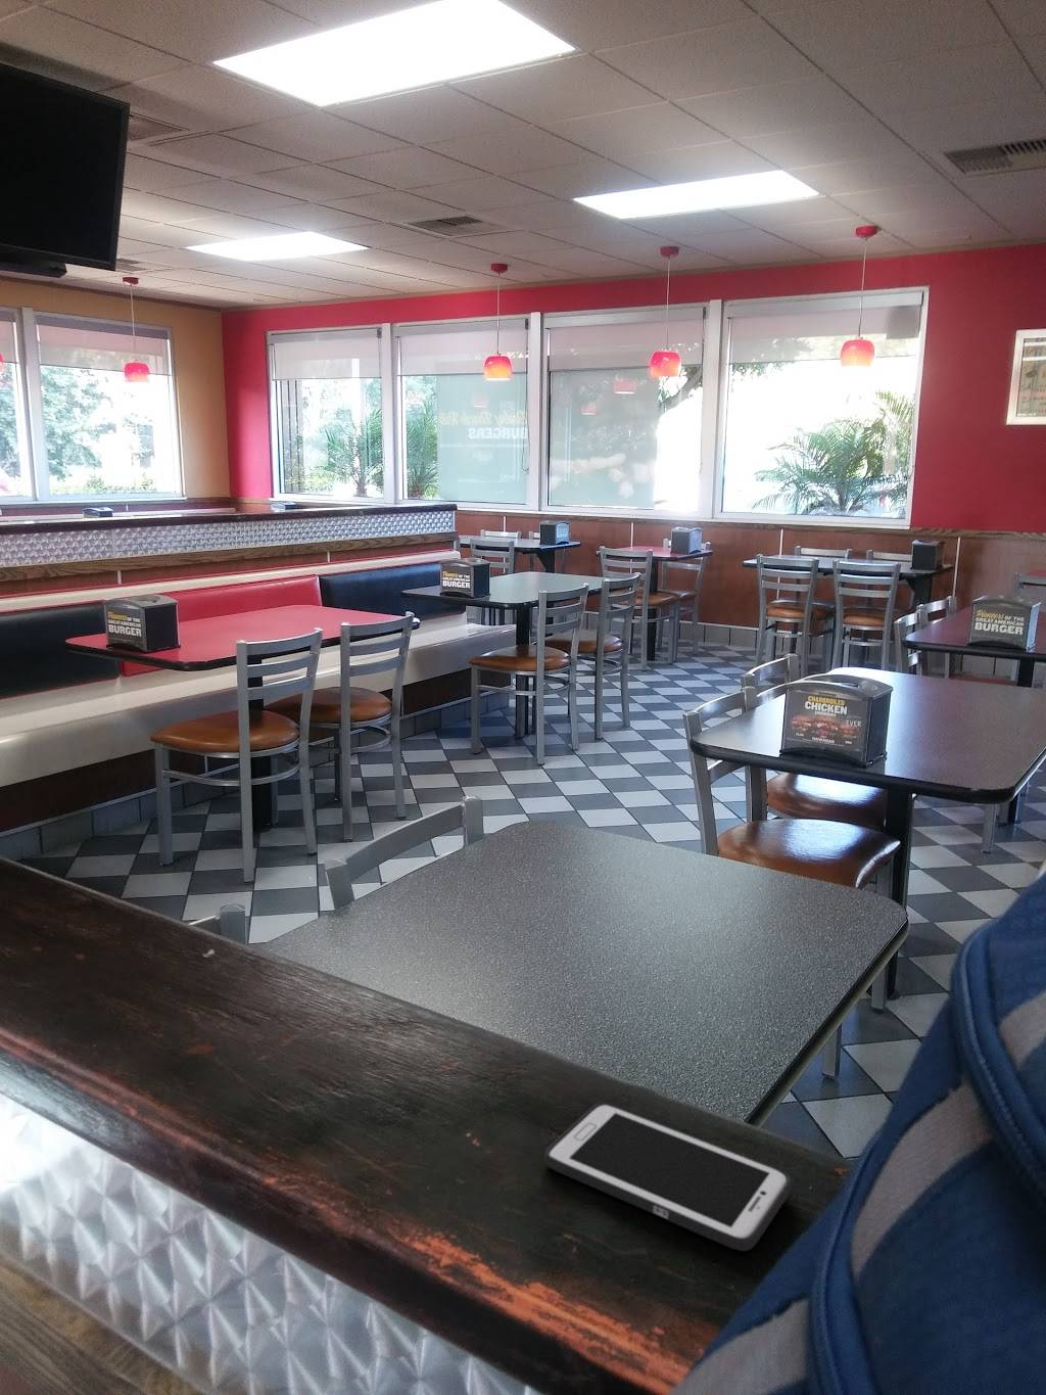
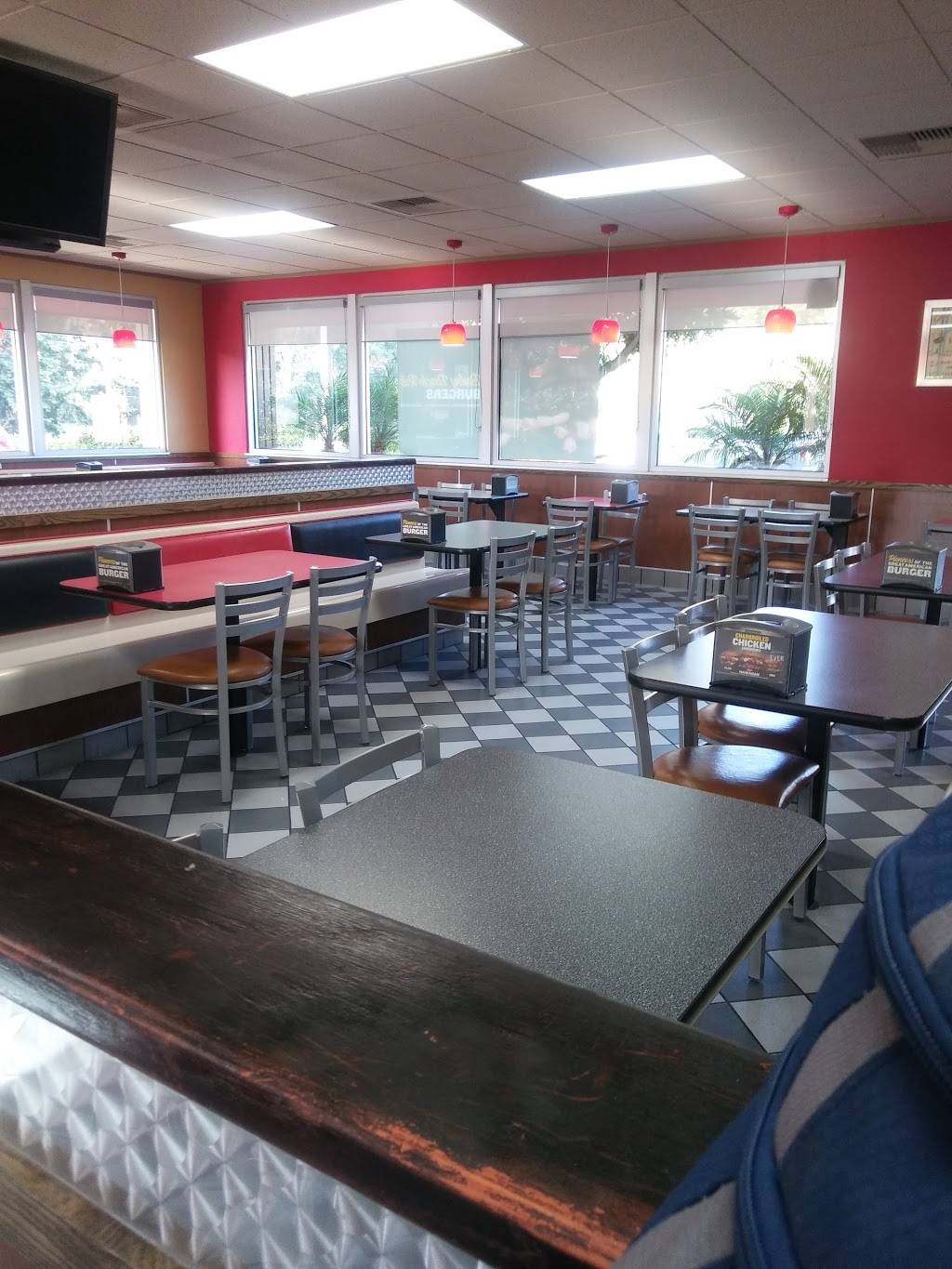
- cell phone (665, 1170)
